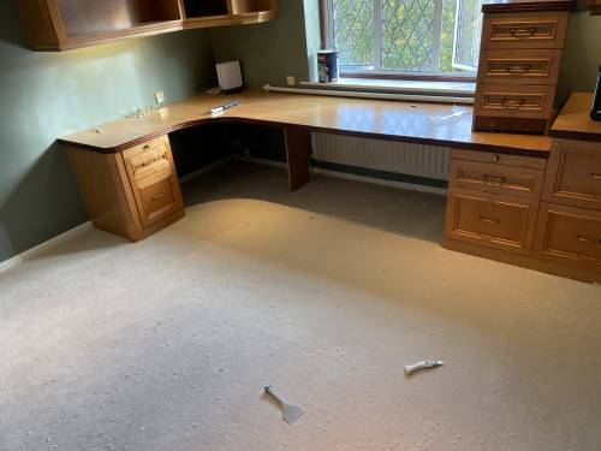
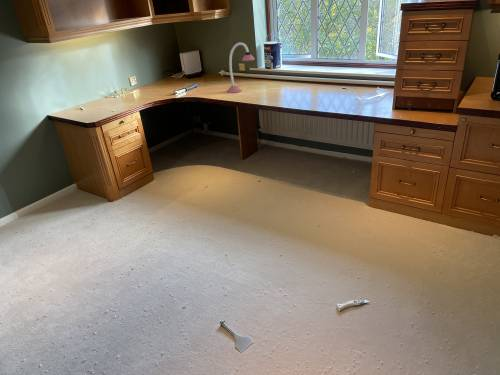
+ desk lamp (231, 67)
